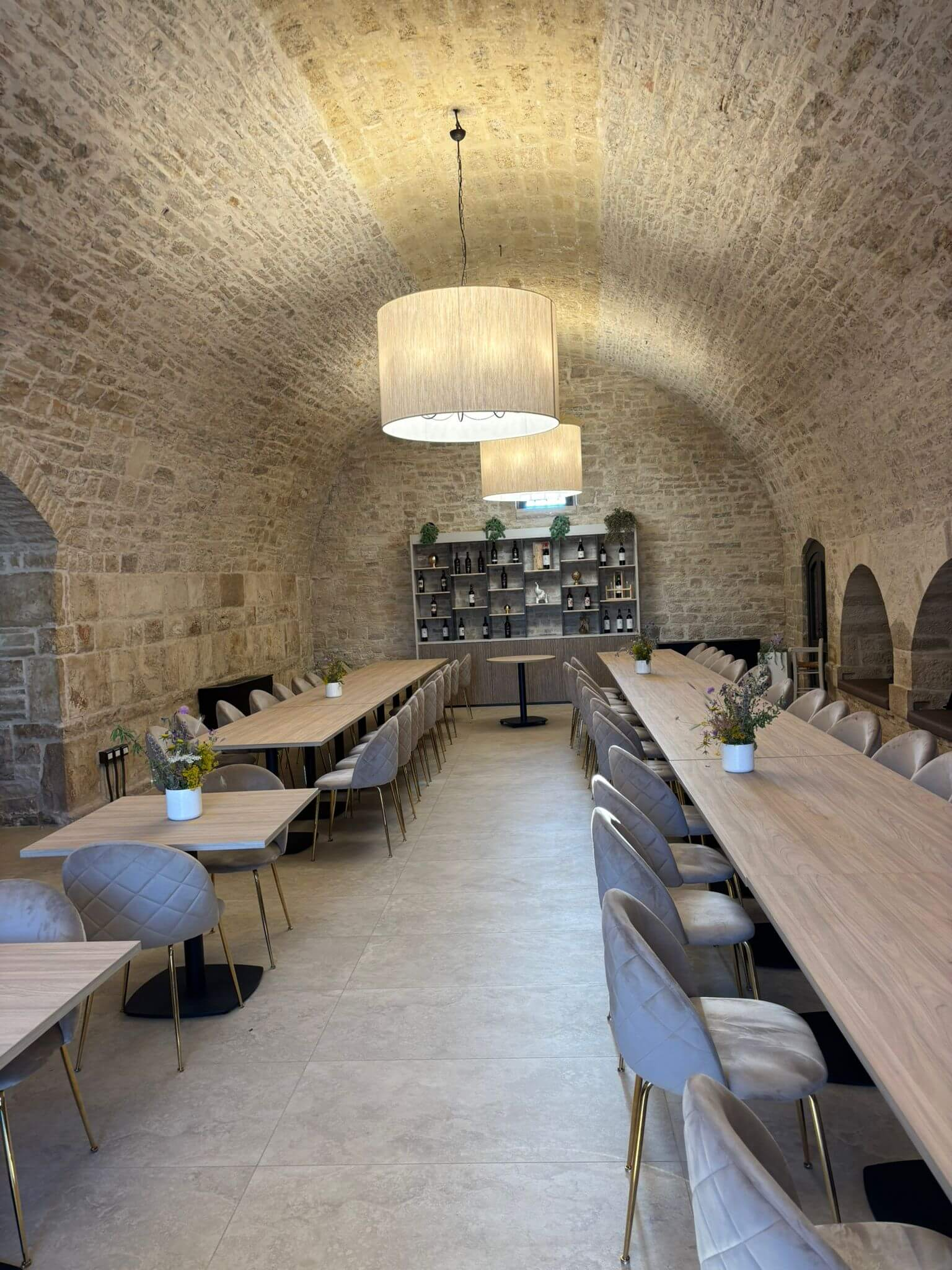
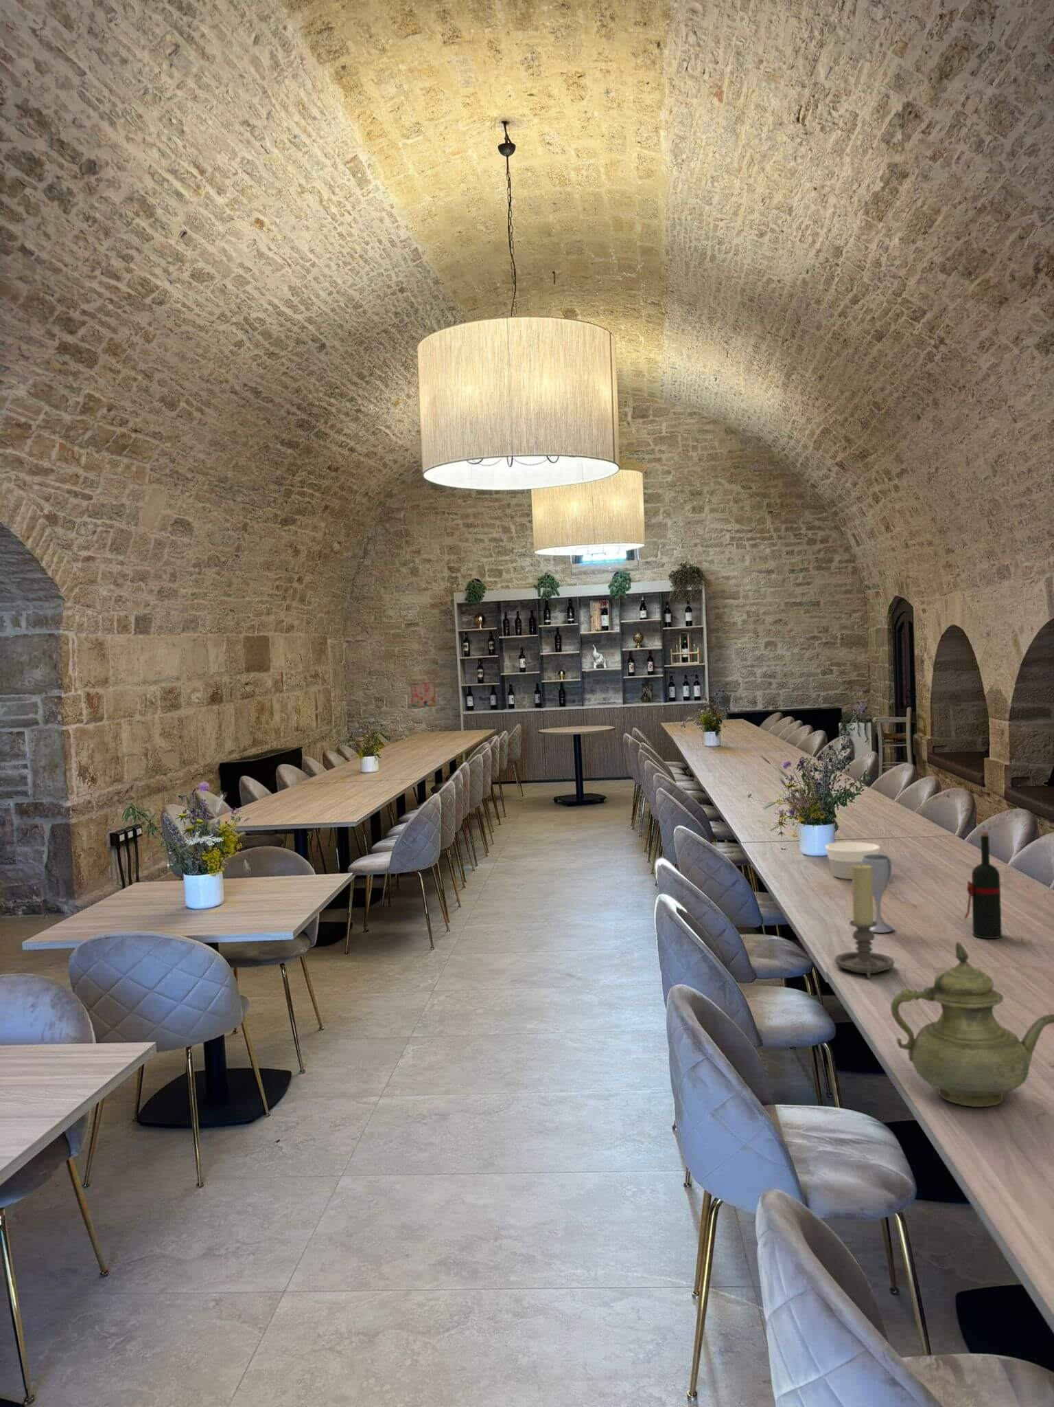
+ candle holder (864, 917)
+ teapot (978, 1019)
+ wall art (423, 695)
+ bowl (852, 861)
+ cup (878, 893)
+ wine bottle (981, 883)
